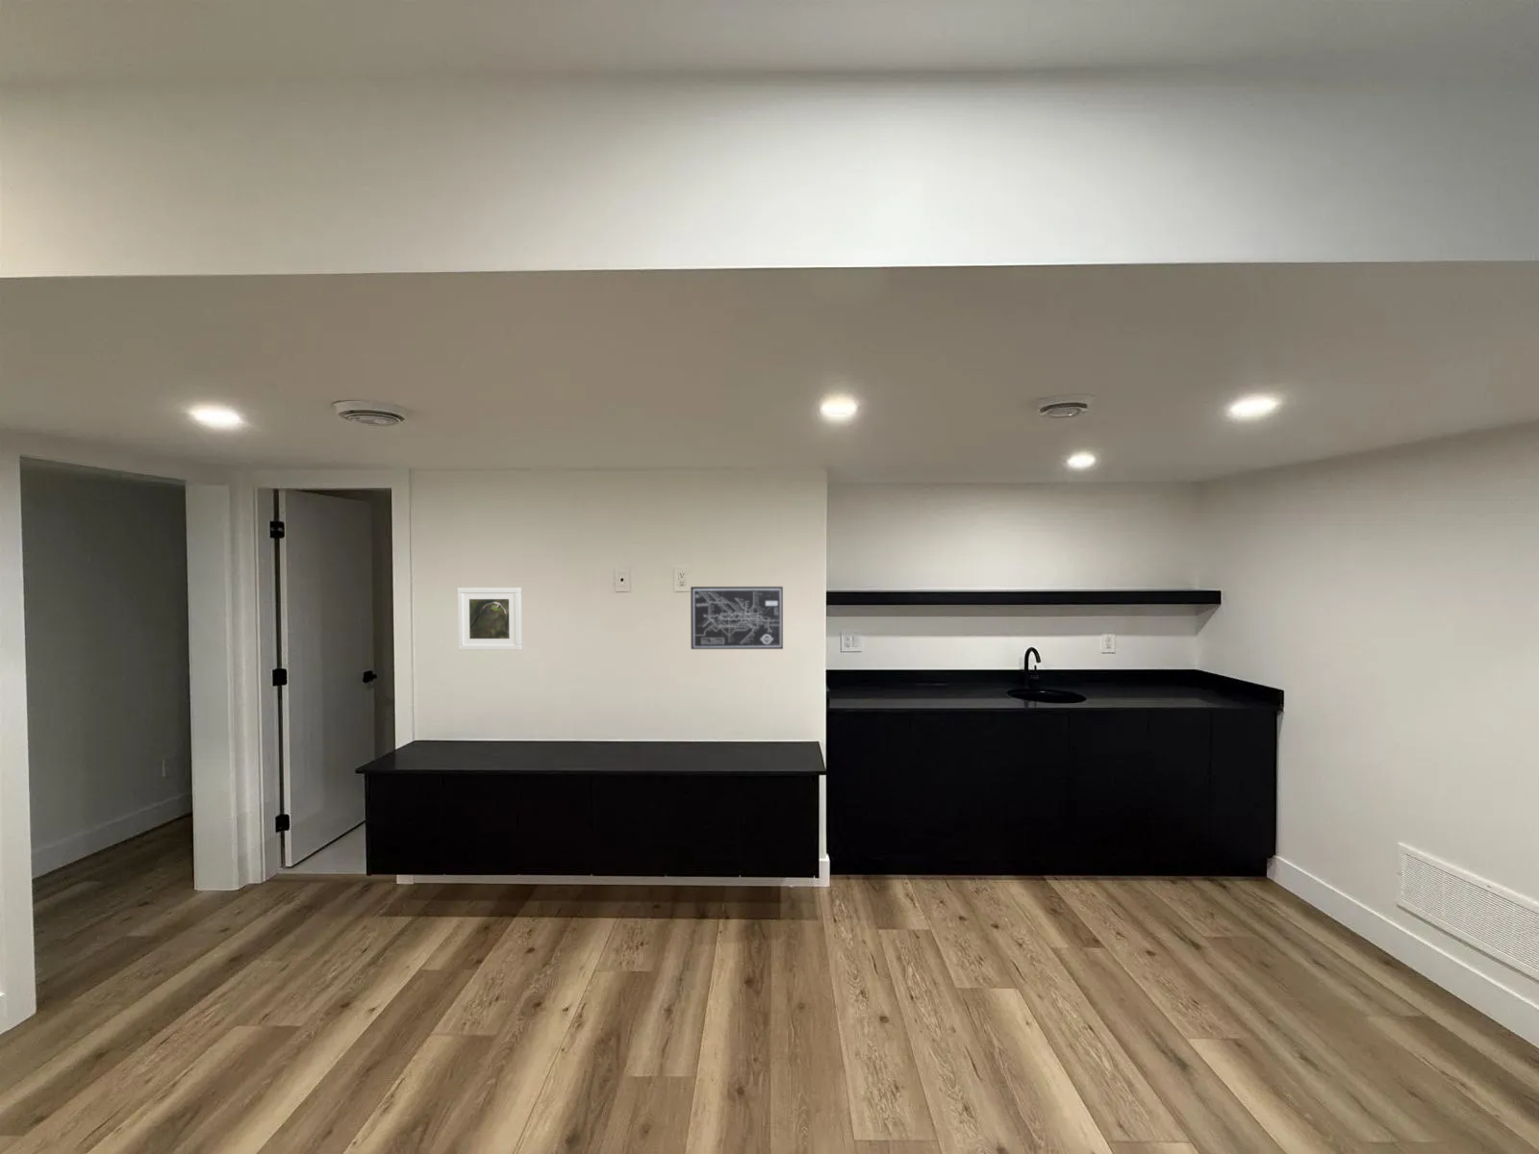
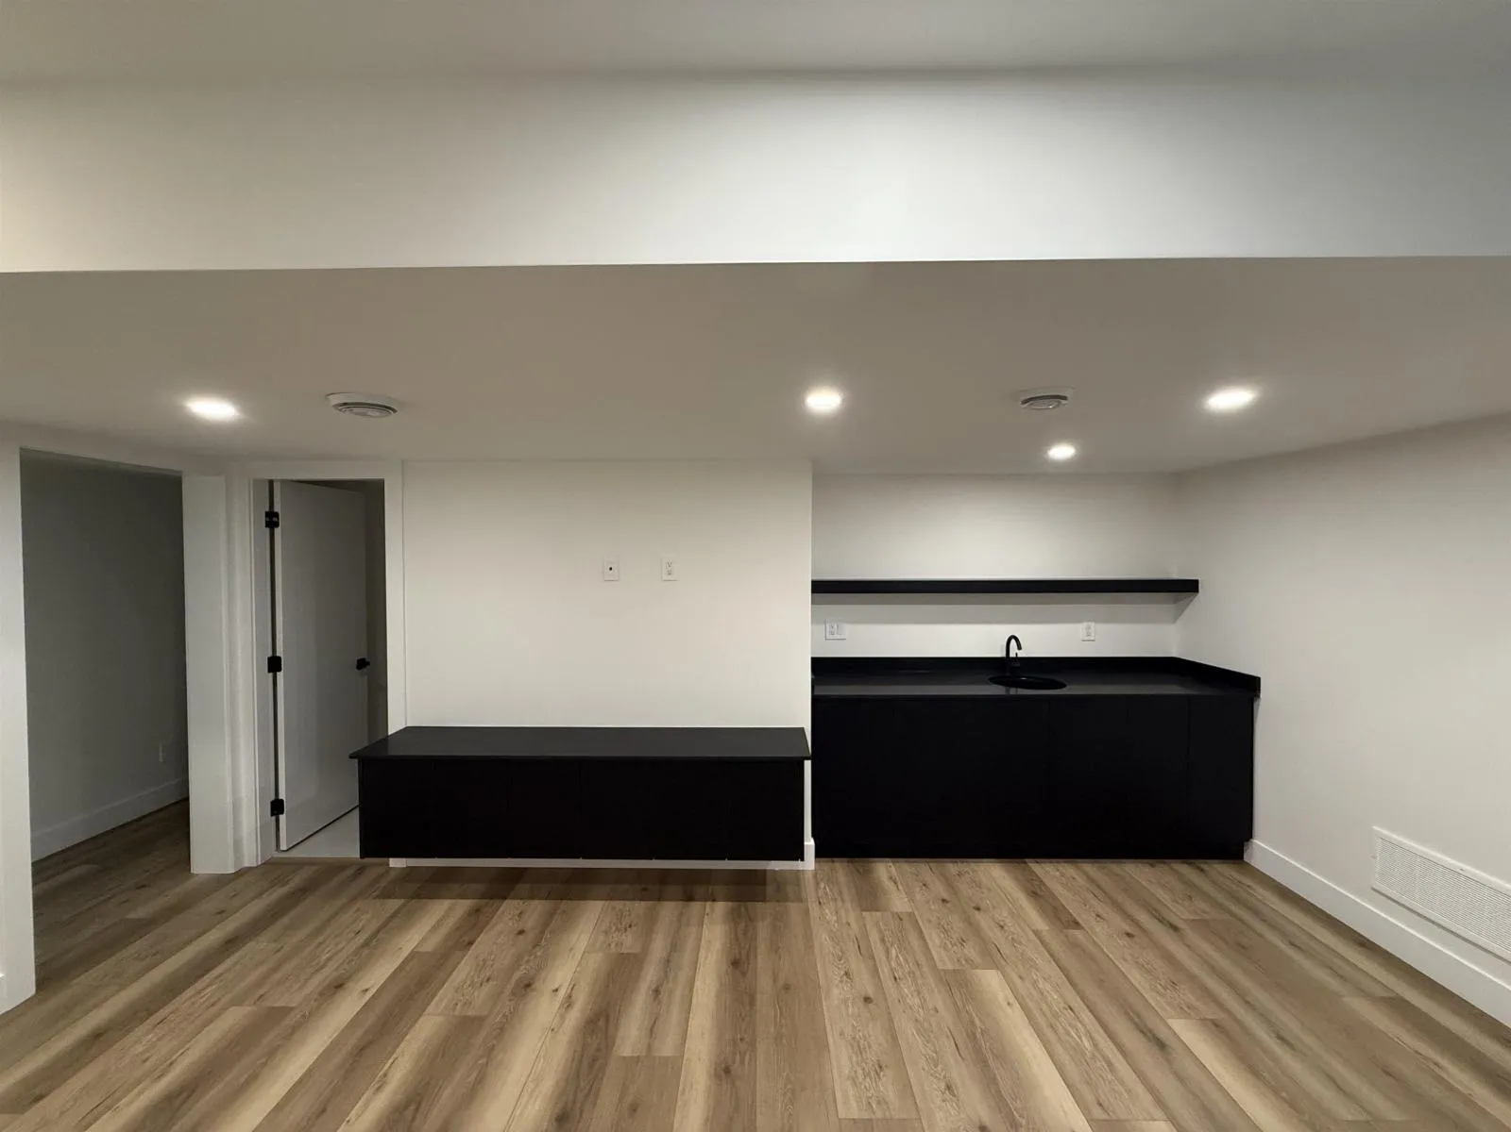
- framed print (490, 618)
- wall art (737, 617)
